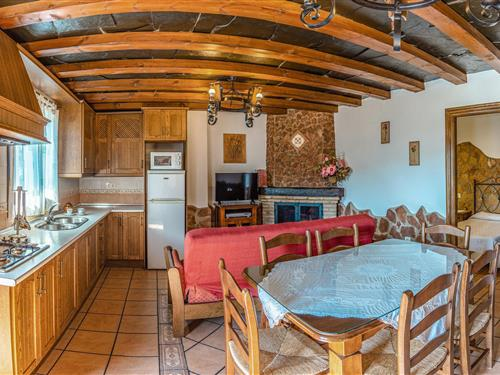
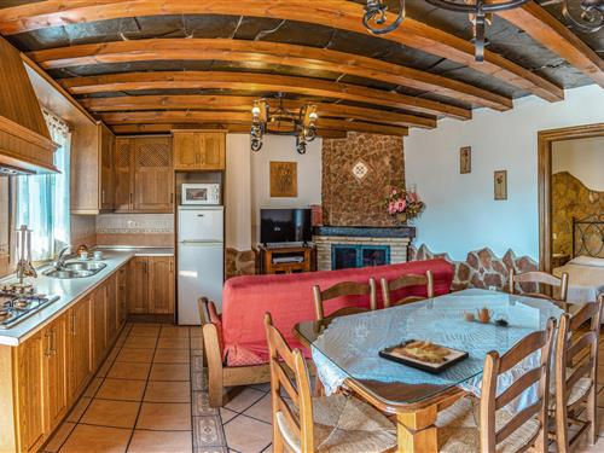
+ teapot (483, 314)
+ food plate (423, 350)
